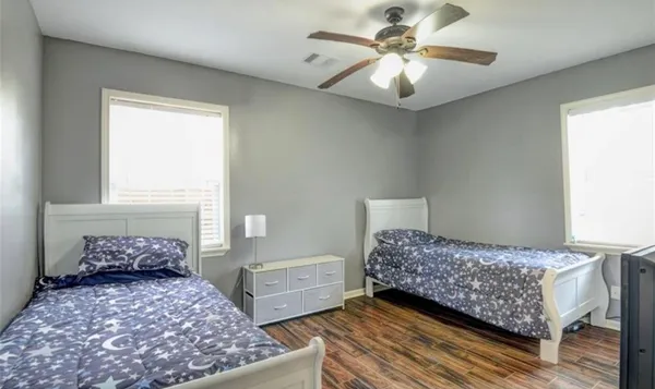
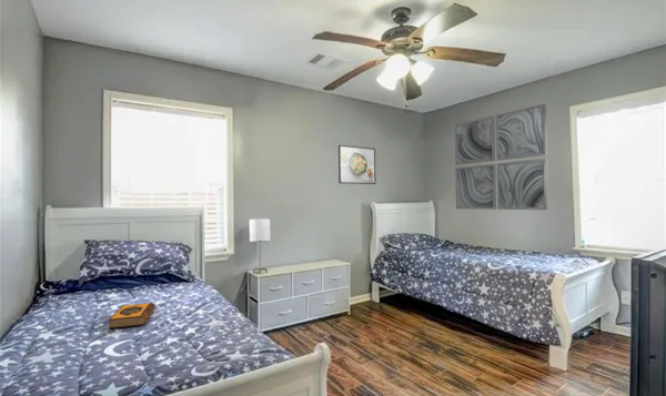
+ wall art (497, 163)
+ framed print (357, 165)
+ hardback book (133, 314)
